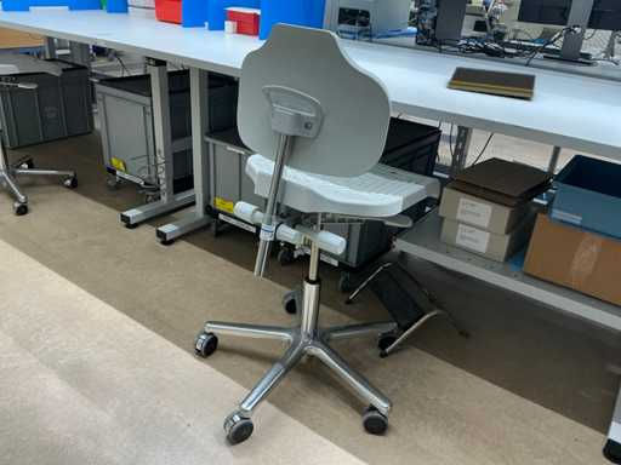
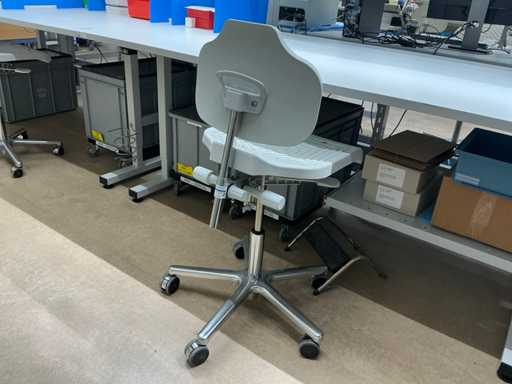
- notepad (491, 81)
